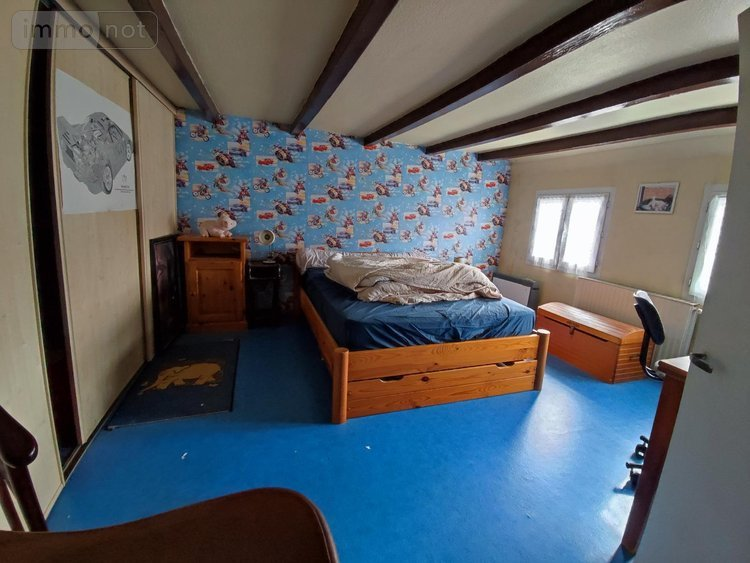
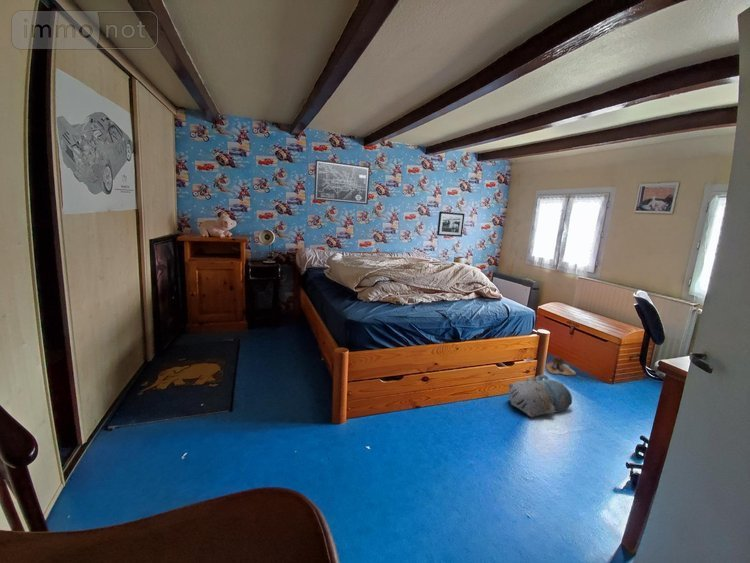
+ wall art (342, 182)
+ picture frame (450, 224)
+ plush toy (539, 395)
+ boots (559, 364)
